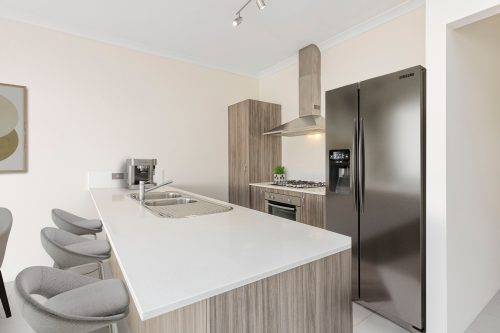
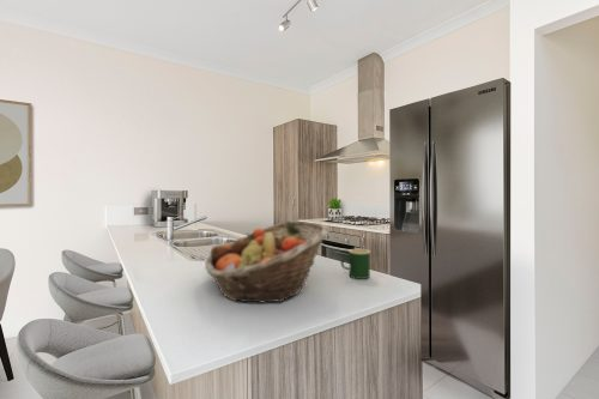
+ fruit basket (266, 254)
+ mug (355, 264)
